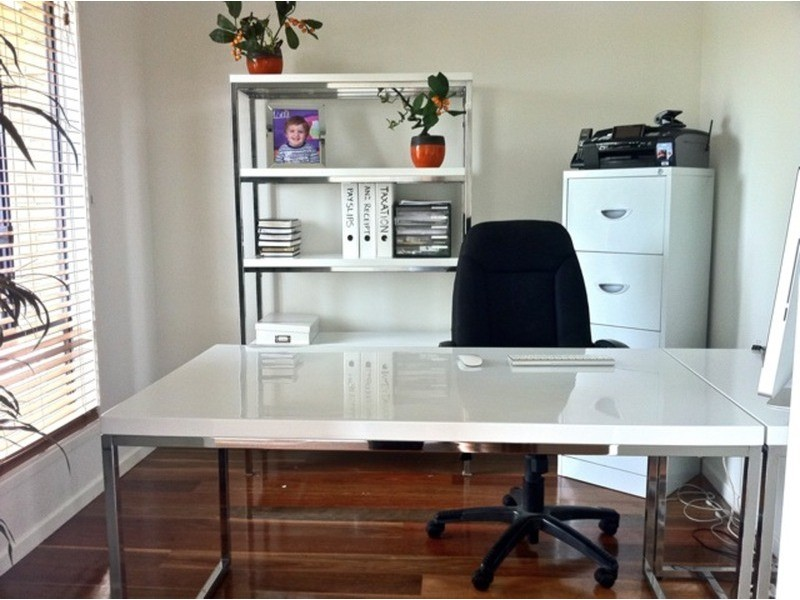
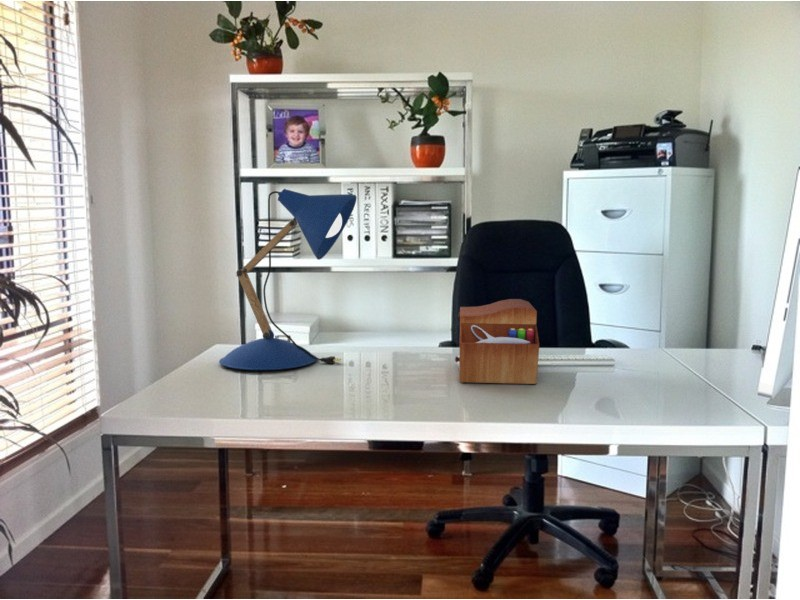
+ sewing box (494, 339)
+ desk lamp (269, 273)
